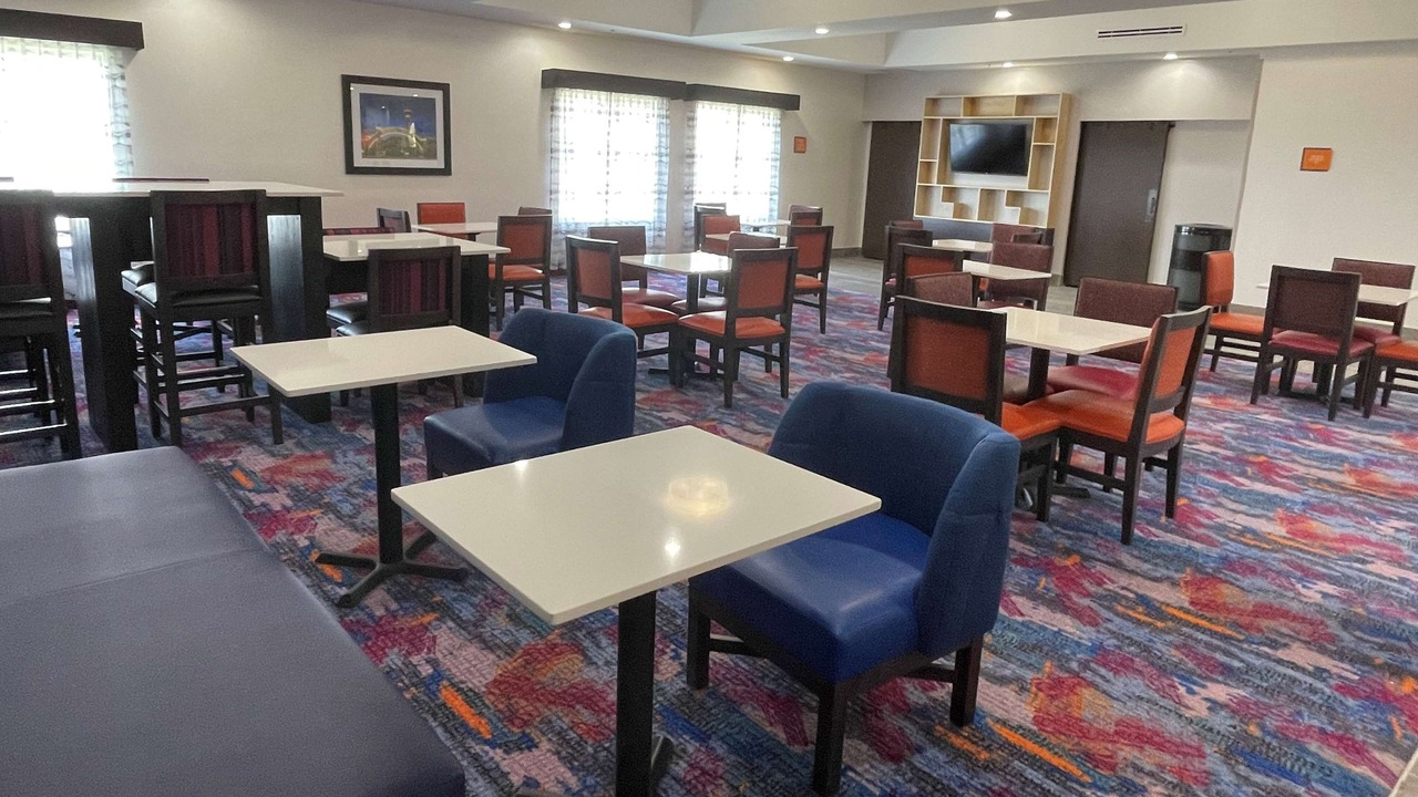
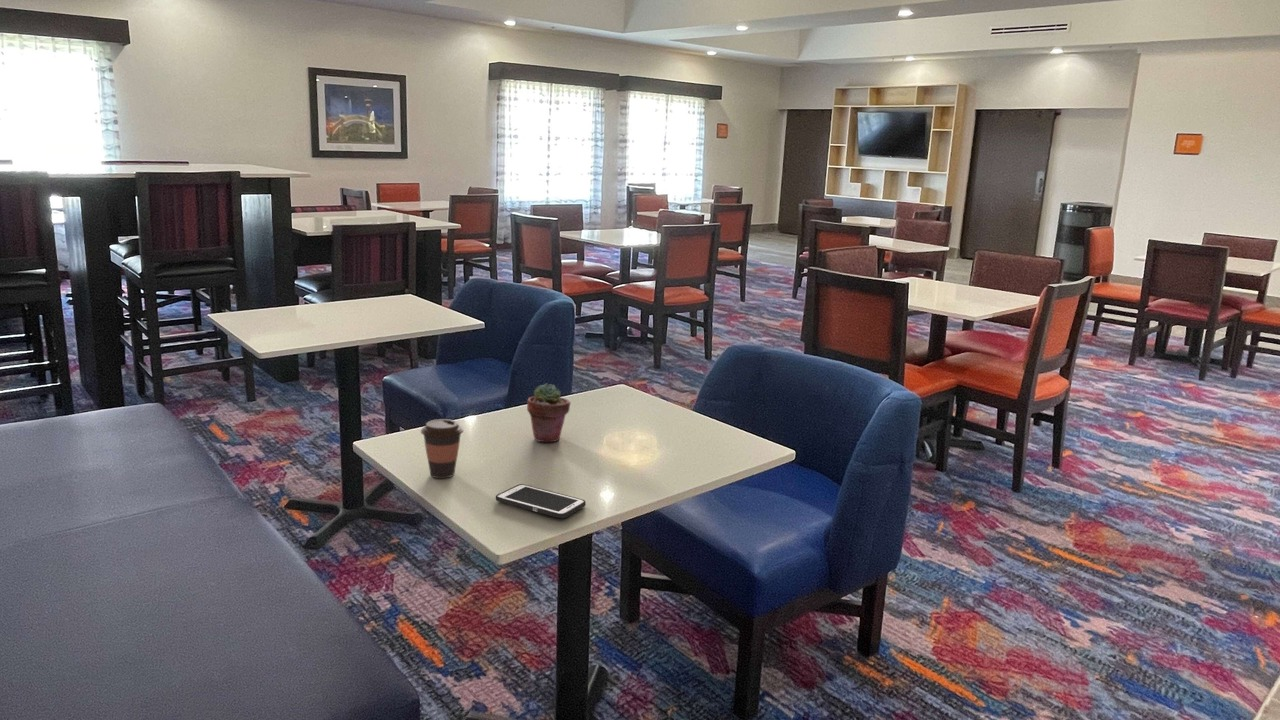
+ potted succulent (548, 411)
+ cell phone (540, 500)
+ coffee cup (442, 449)
